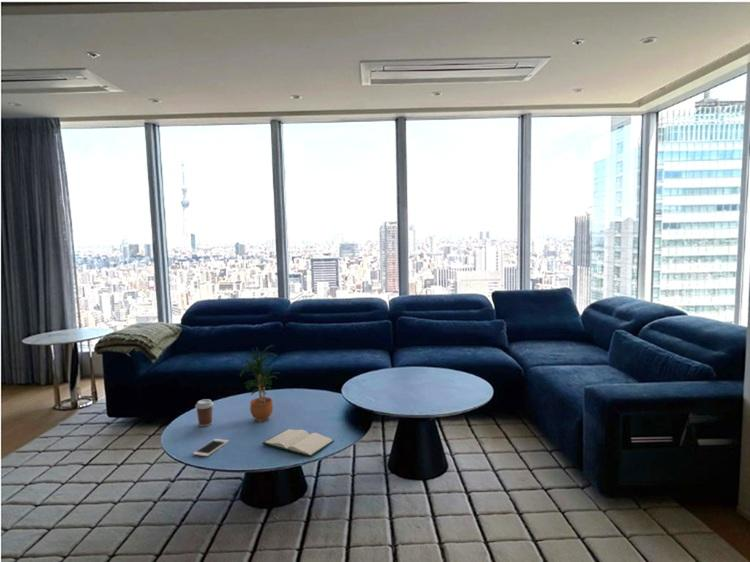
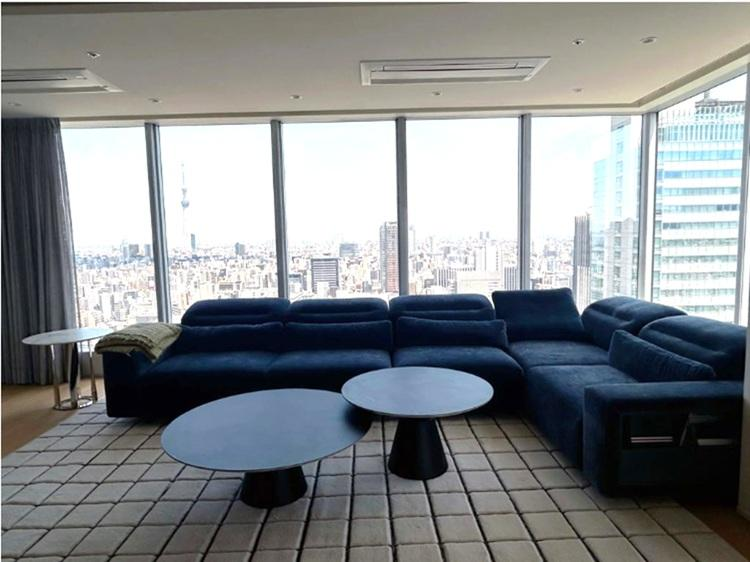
- coffee cup (204, 412)
- cell phone (211, 447)
- hardback book (298, 440)
- potted plant (256, 382)
